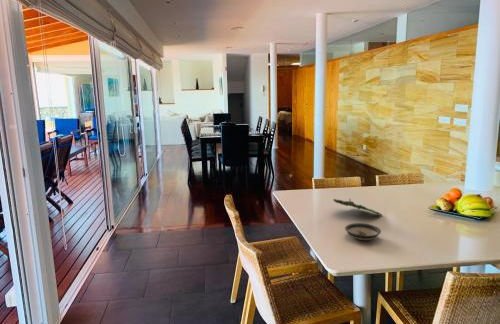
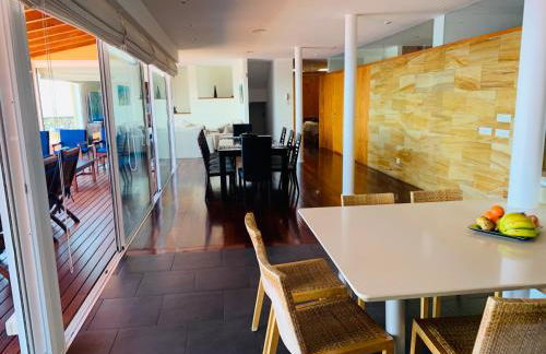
- saucer (362, 233)
- plant (357, 205)
